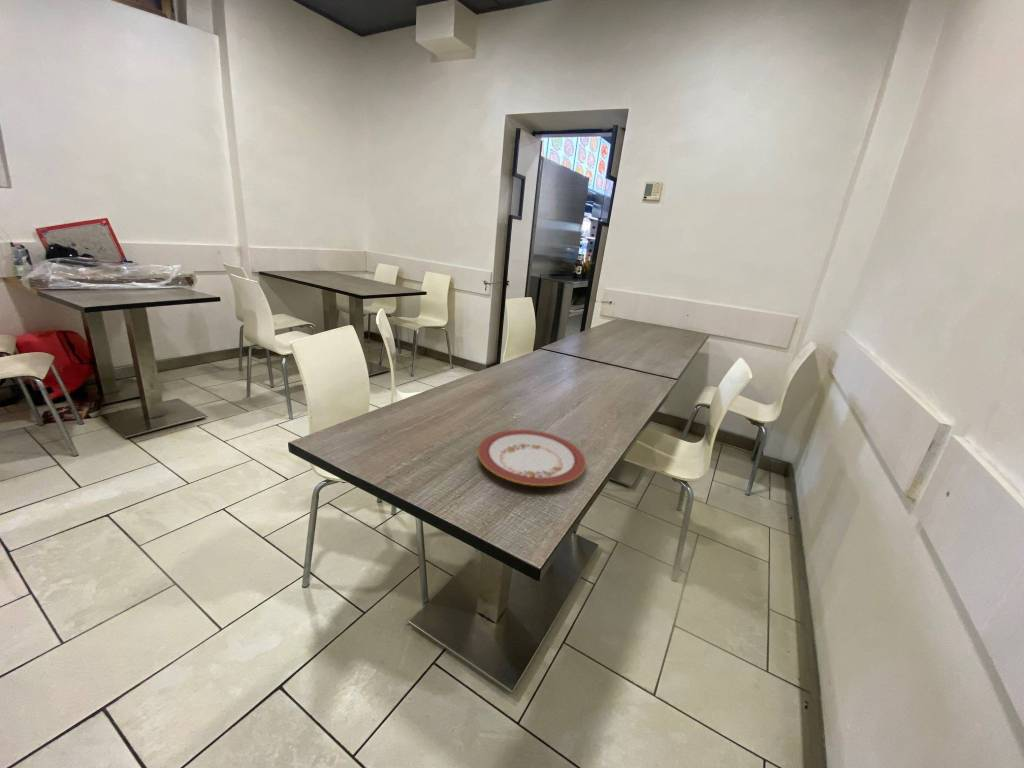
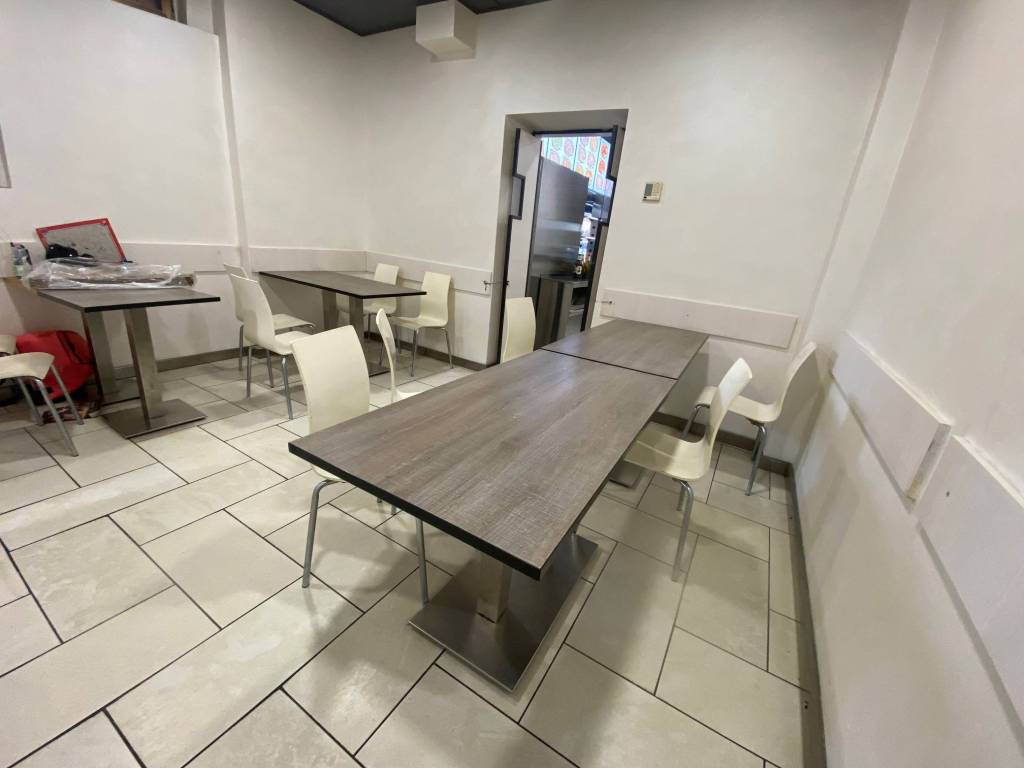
- plate (531, 457)
